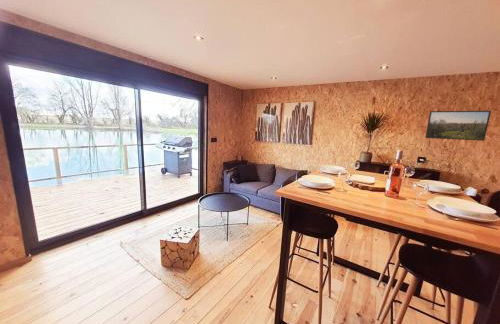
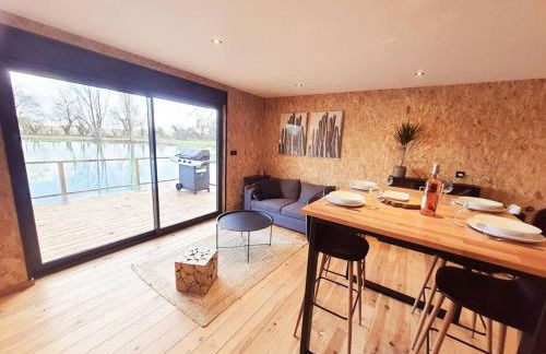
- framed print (455, 125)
